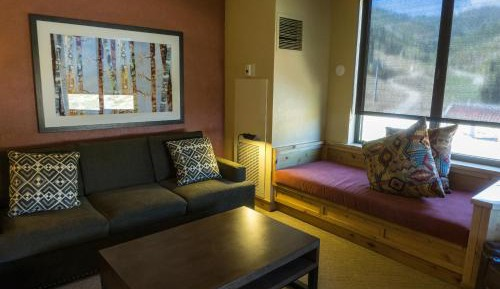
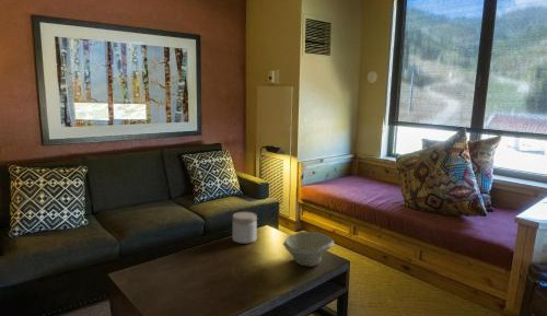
+ bowl (306, 249)
+ jar (244, 227)
